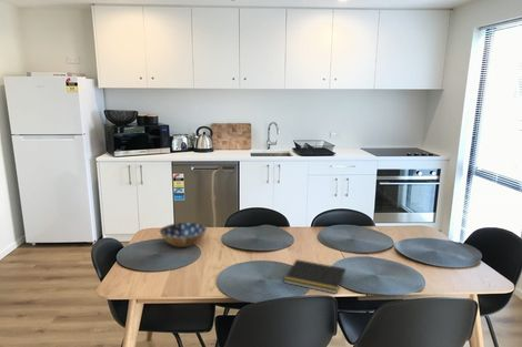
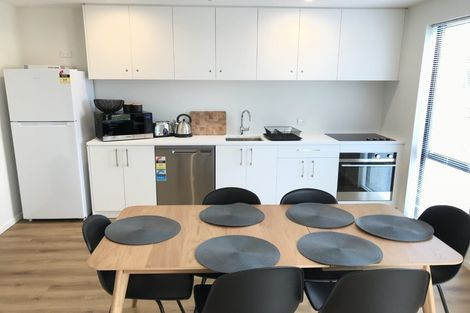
- notepad (314, 275)
- bowl (183, 236)
